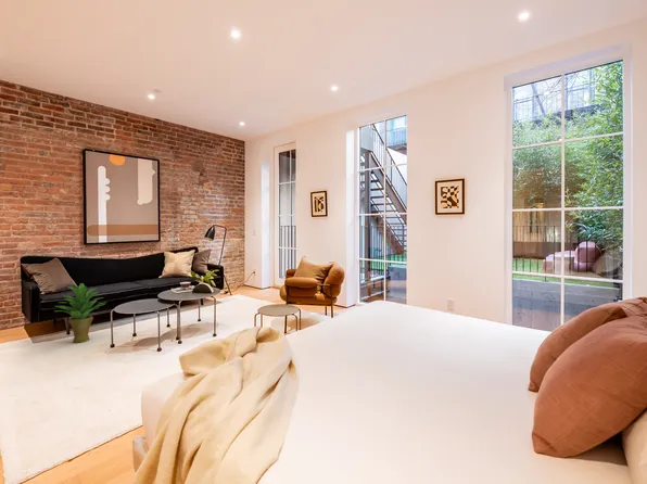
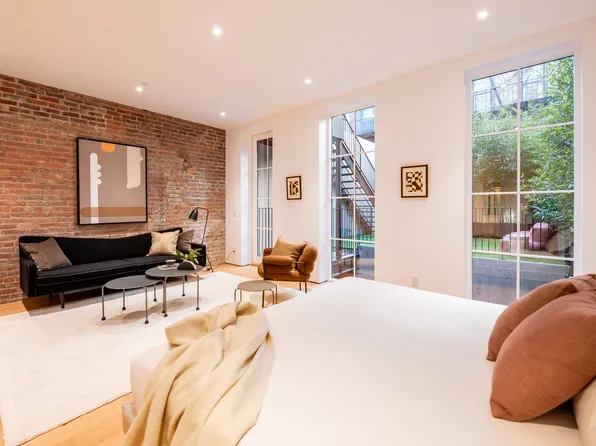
- potted plant (81, 311)
